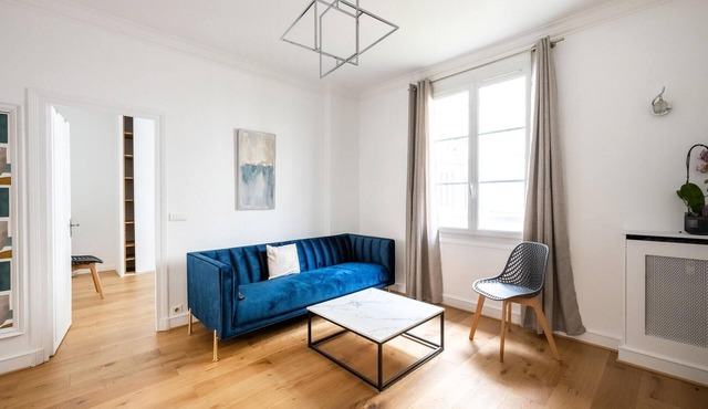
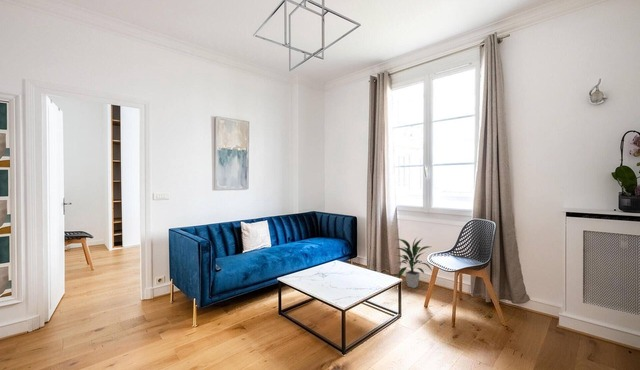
+ indoor plant (410, 261)
